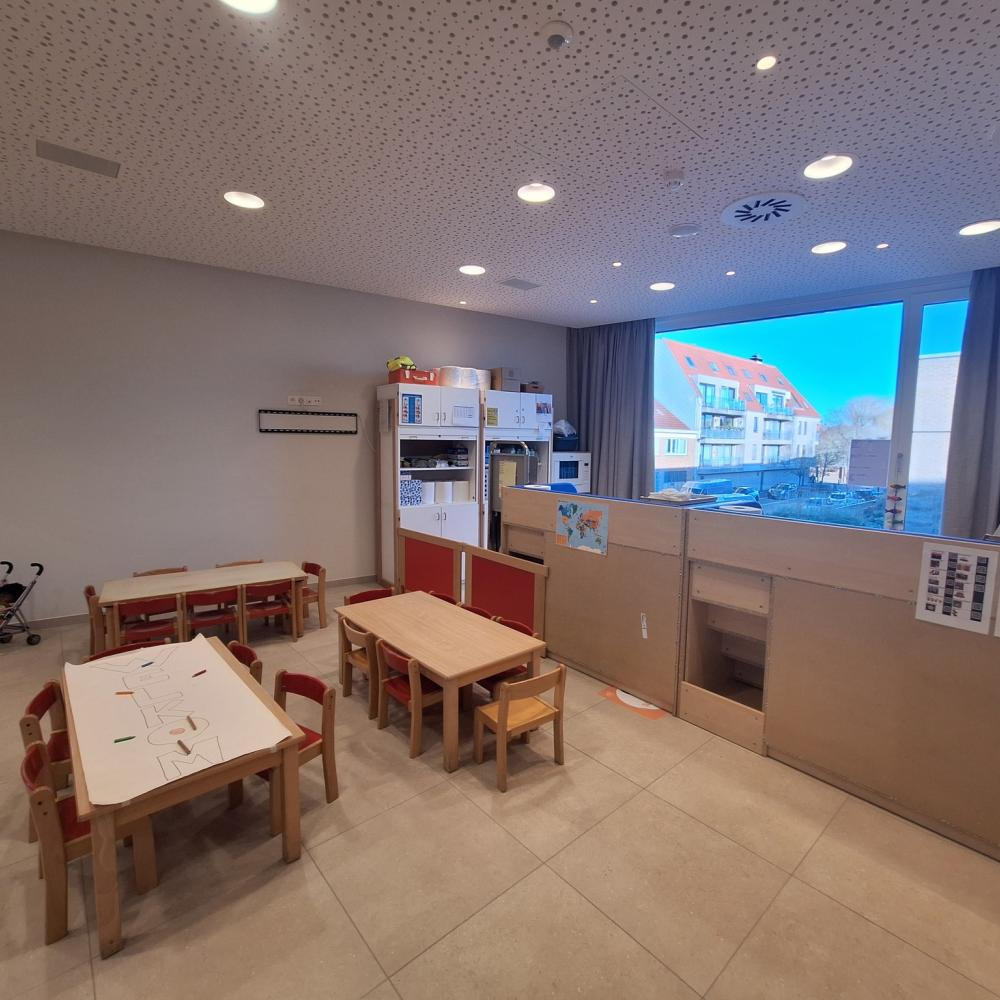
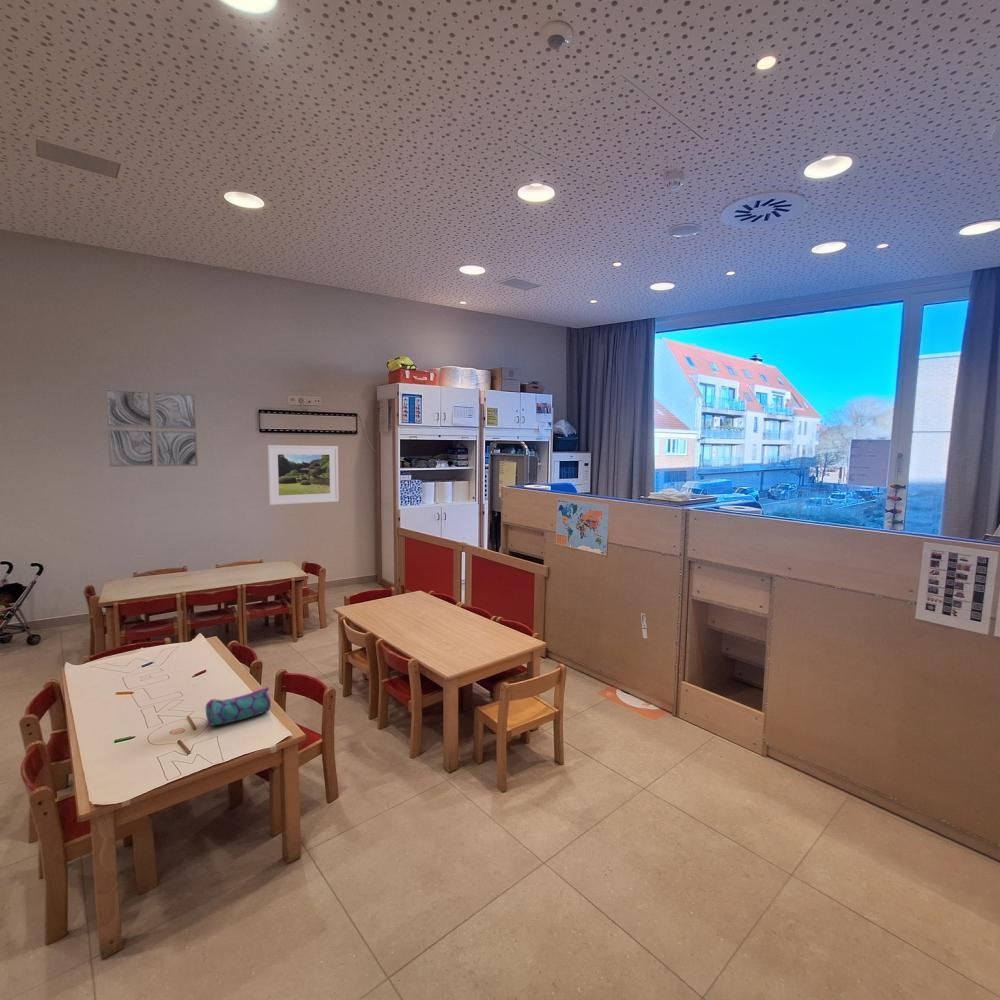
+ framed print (304, 474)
+ wall art (152, 430)
+ pencil case (239, 705)
